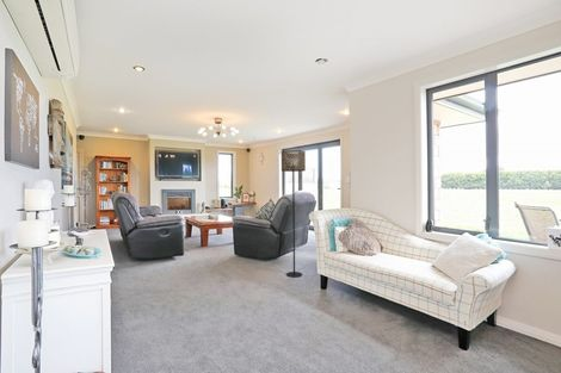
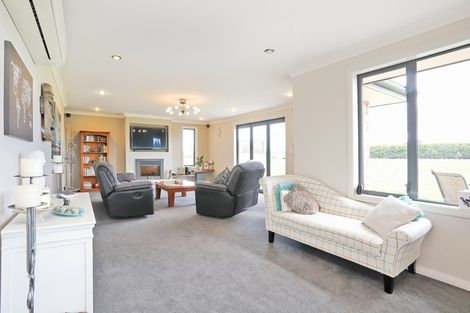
- floor lamp (294, 212)
